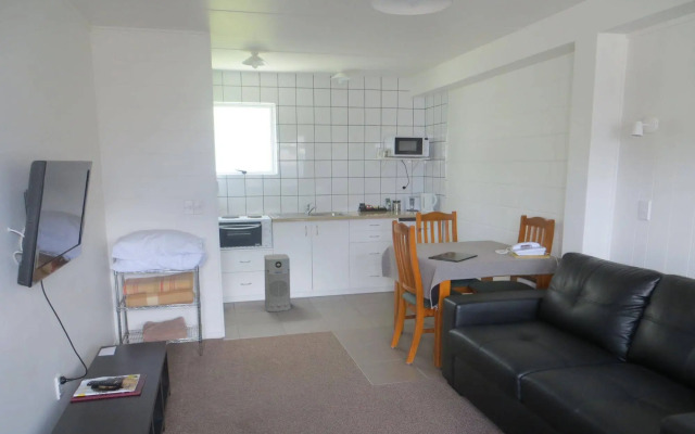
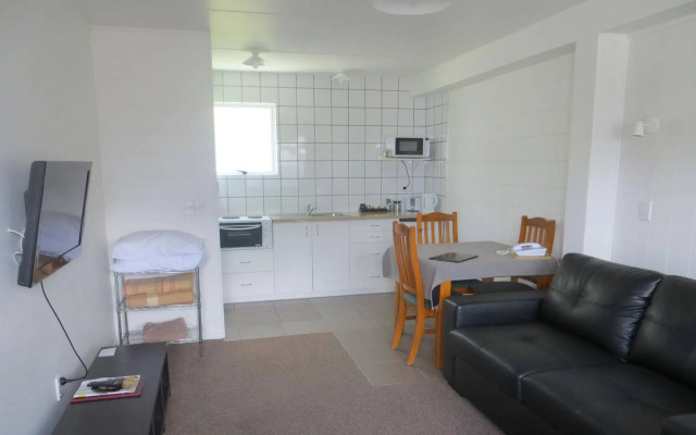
- air purifier (277, 281)
